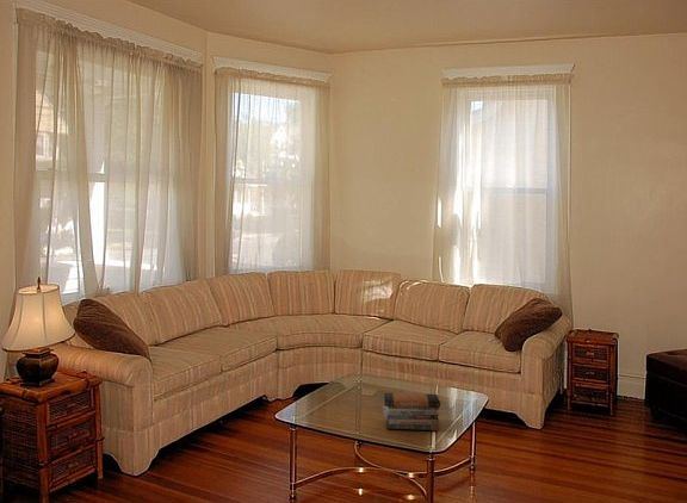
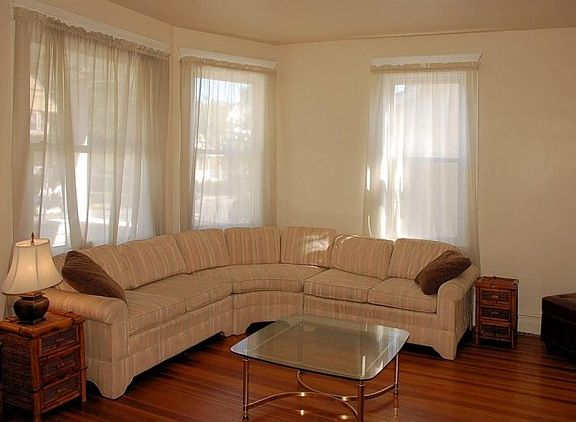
- book stack (410, 411)
